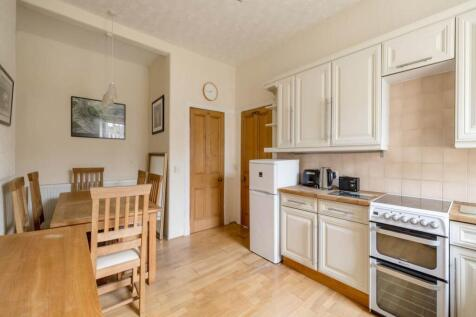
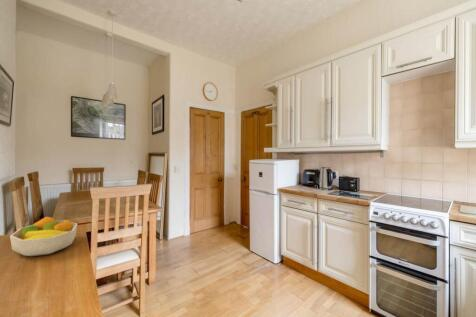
+ fruit bowl (46, 234)
